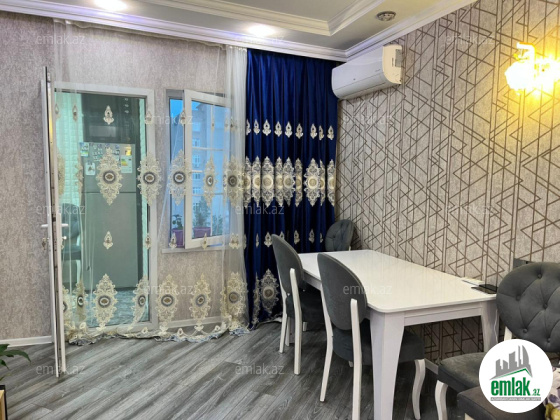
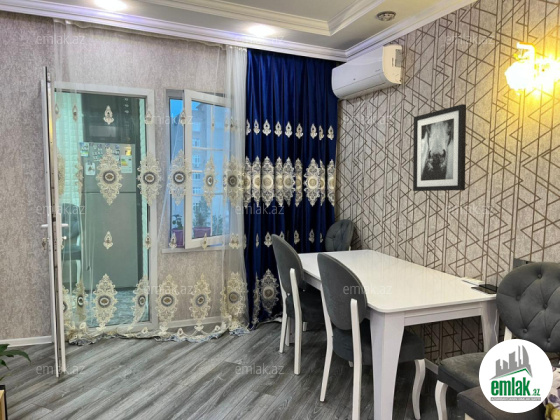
+ wall art (437, 151)
